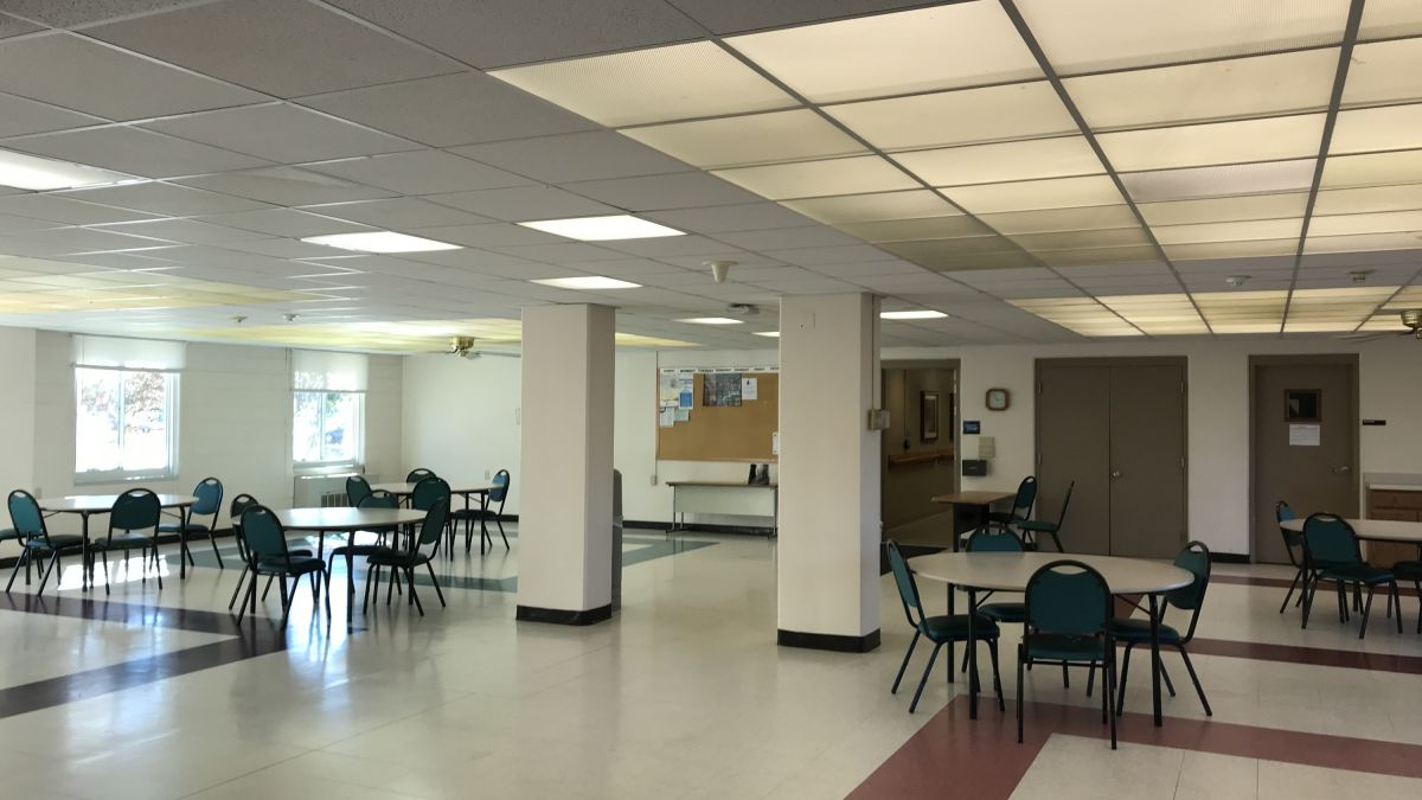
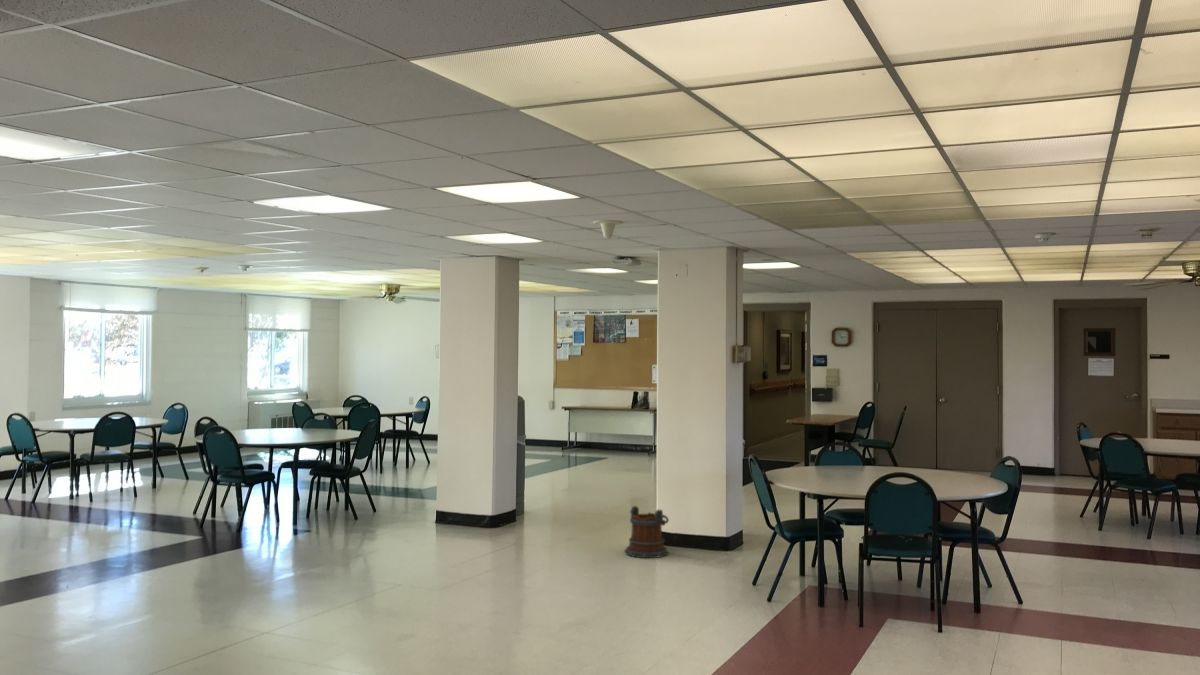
+ bucket (646, 530)
